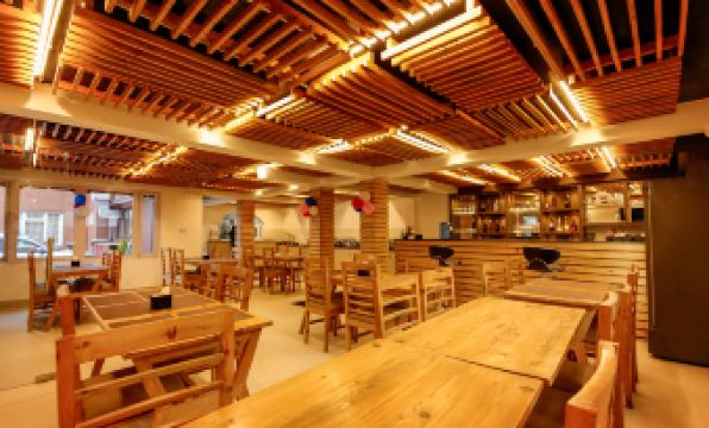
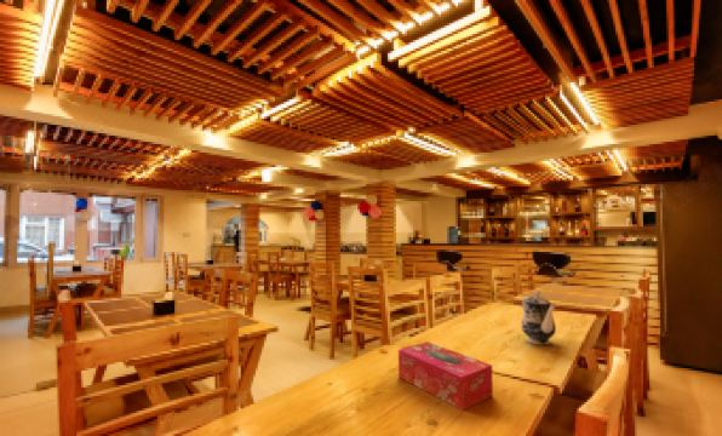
+ tissue box (442, 371)
+ teapot (538, 315)
